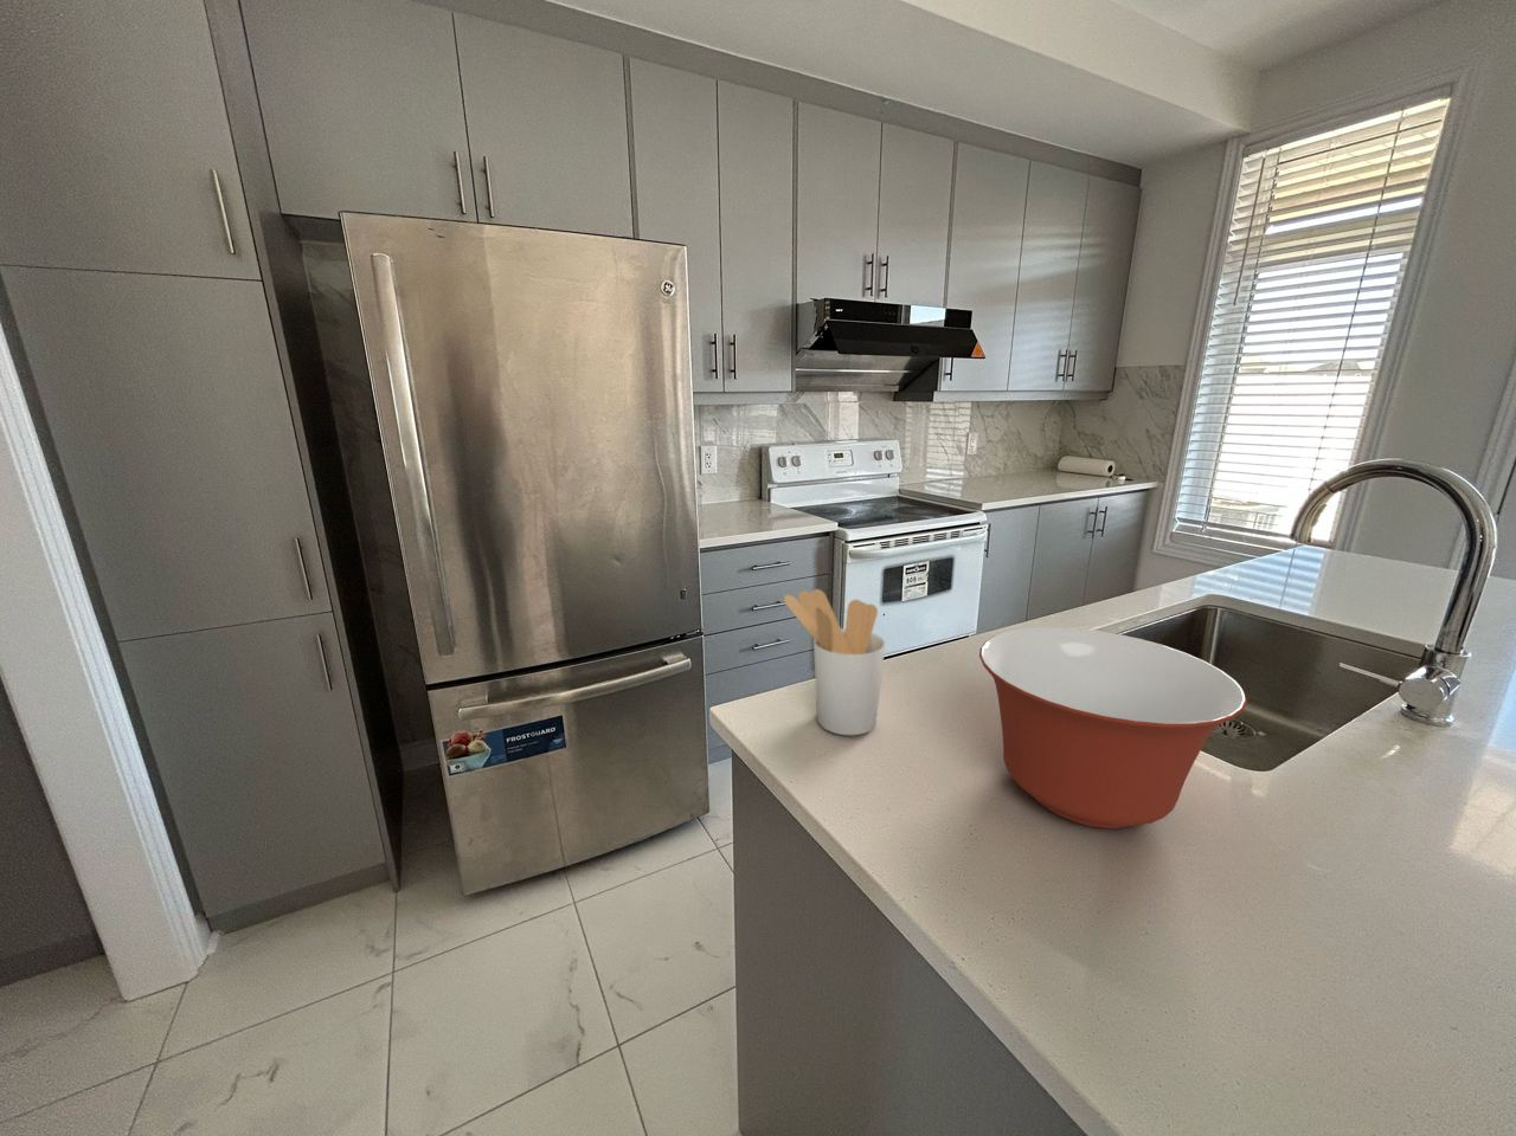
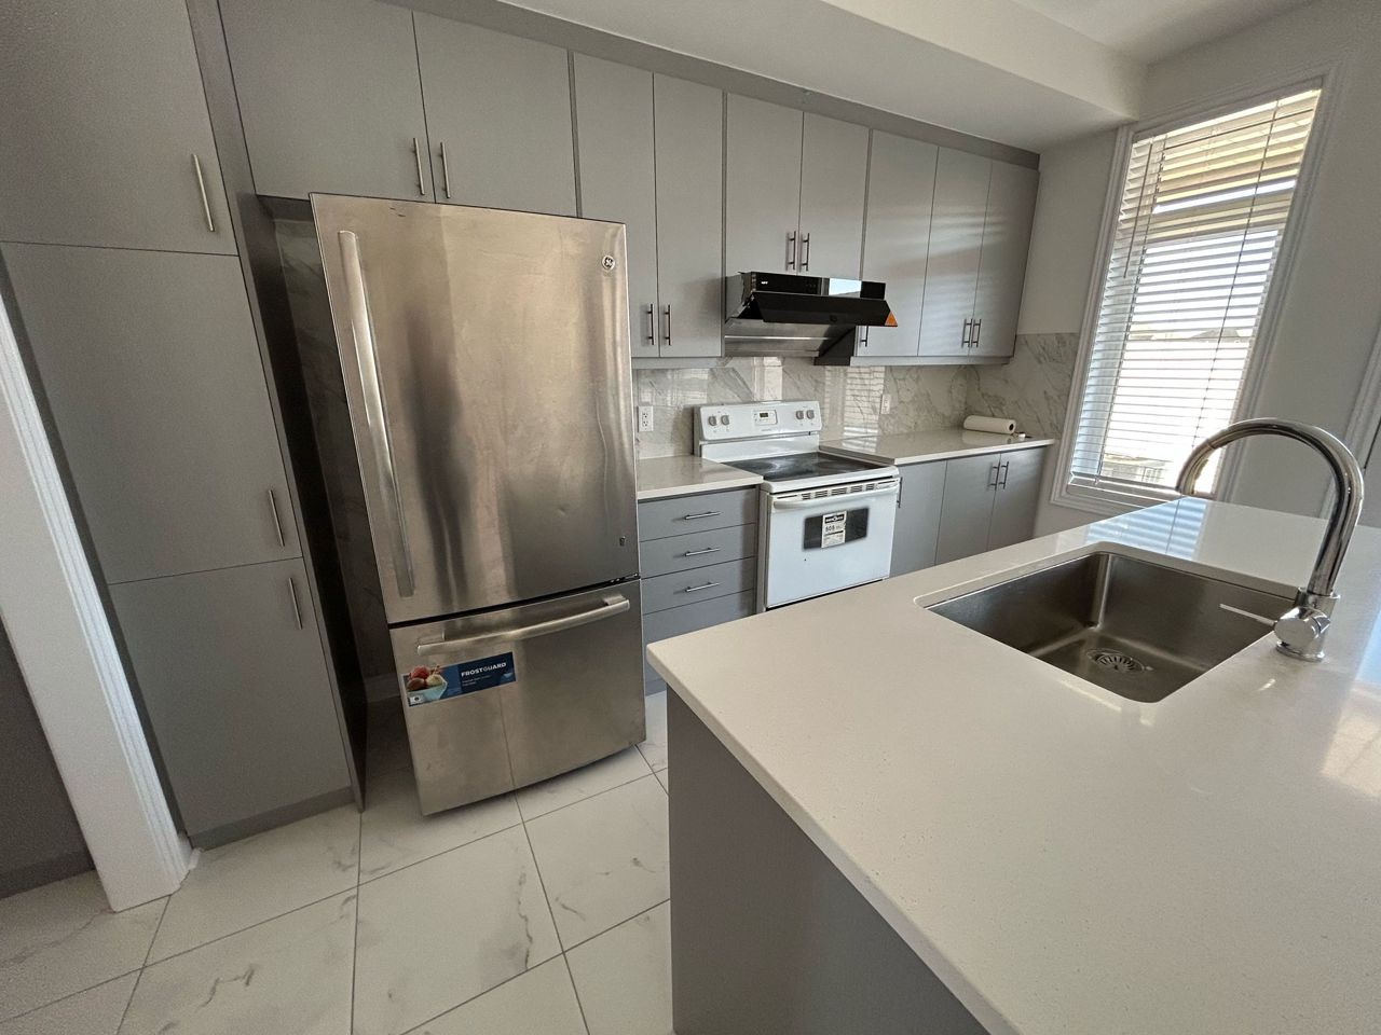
- mixing bowl (1091, 730)
- utensil holder (833, 655)
